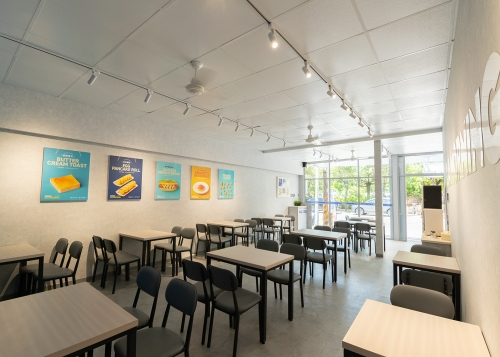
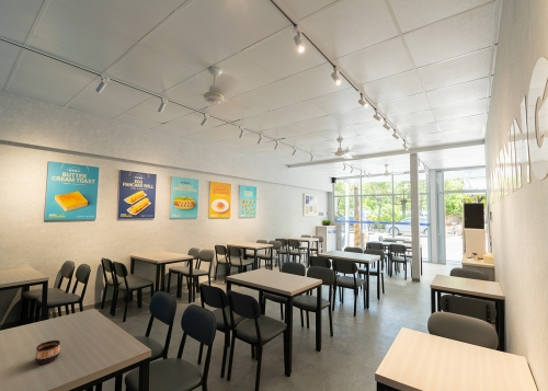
+ cup (48, 352)
